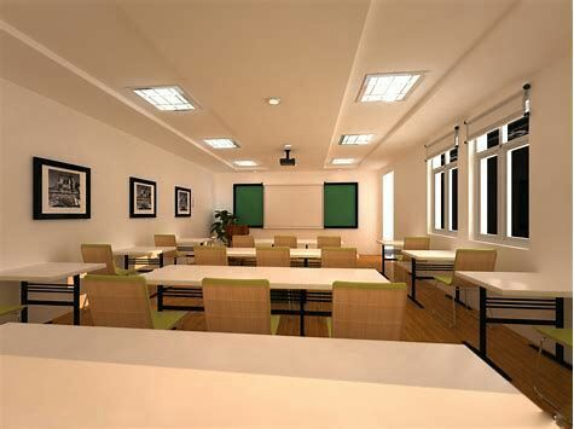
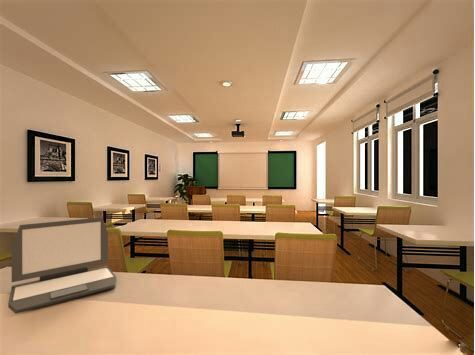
+ laptop (67, 256)
